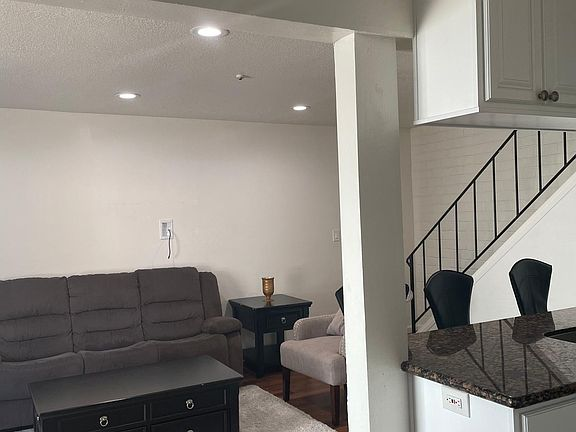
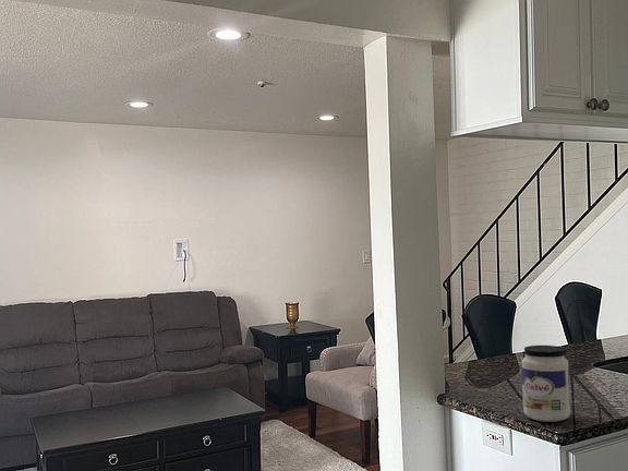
+ jar (545, 383)
